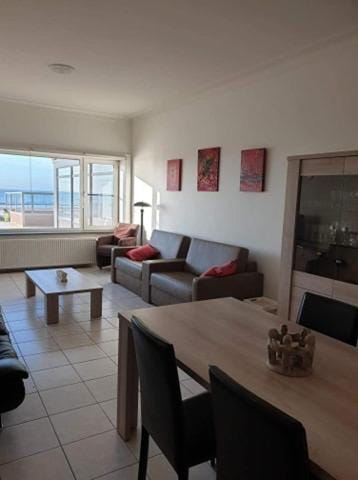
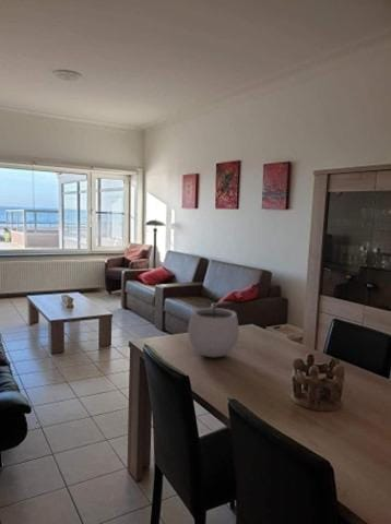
+ plant pot (213, 324)
